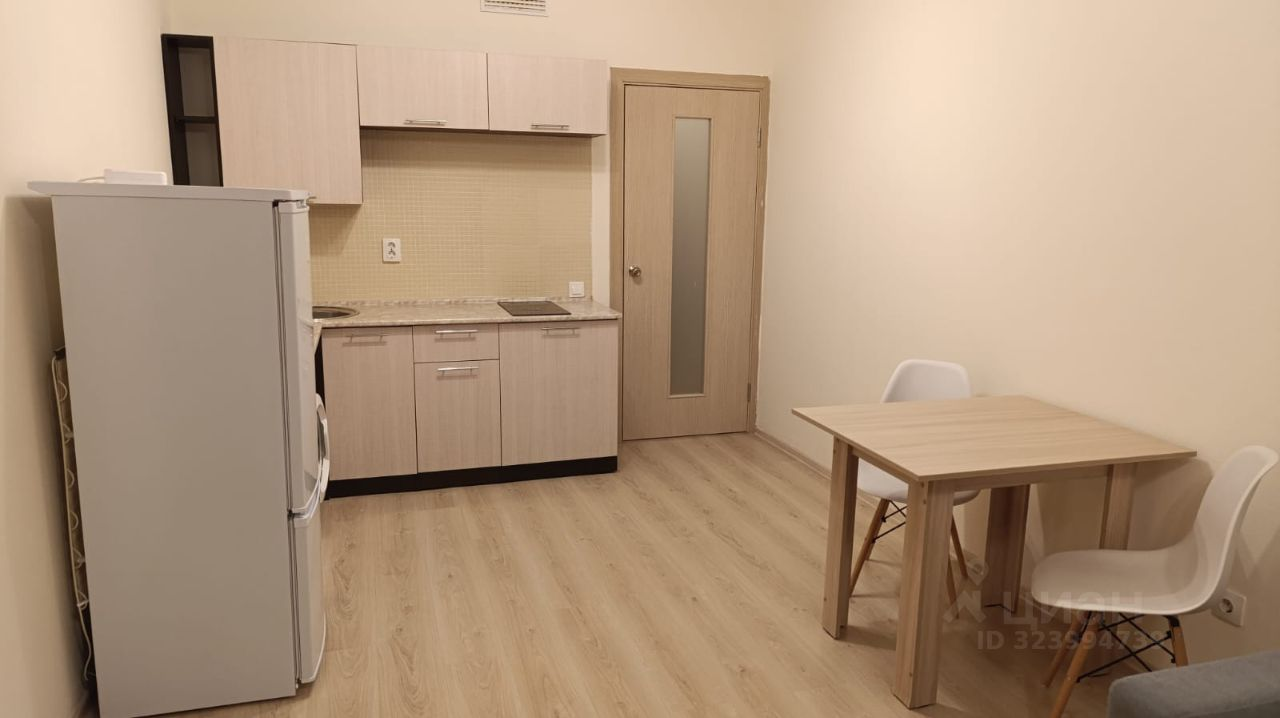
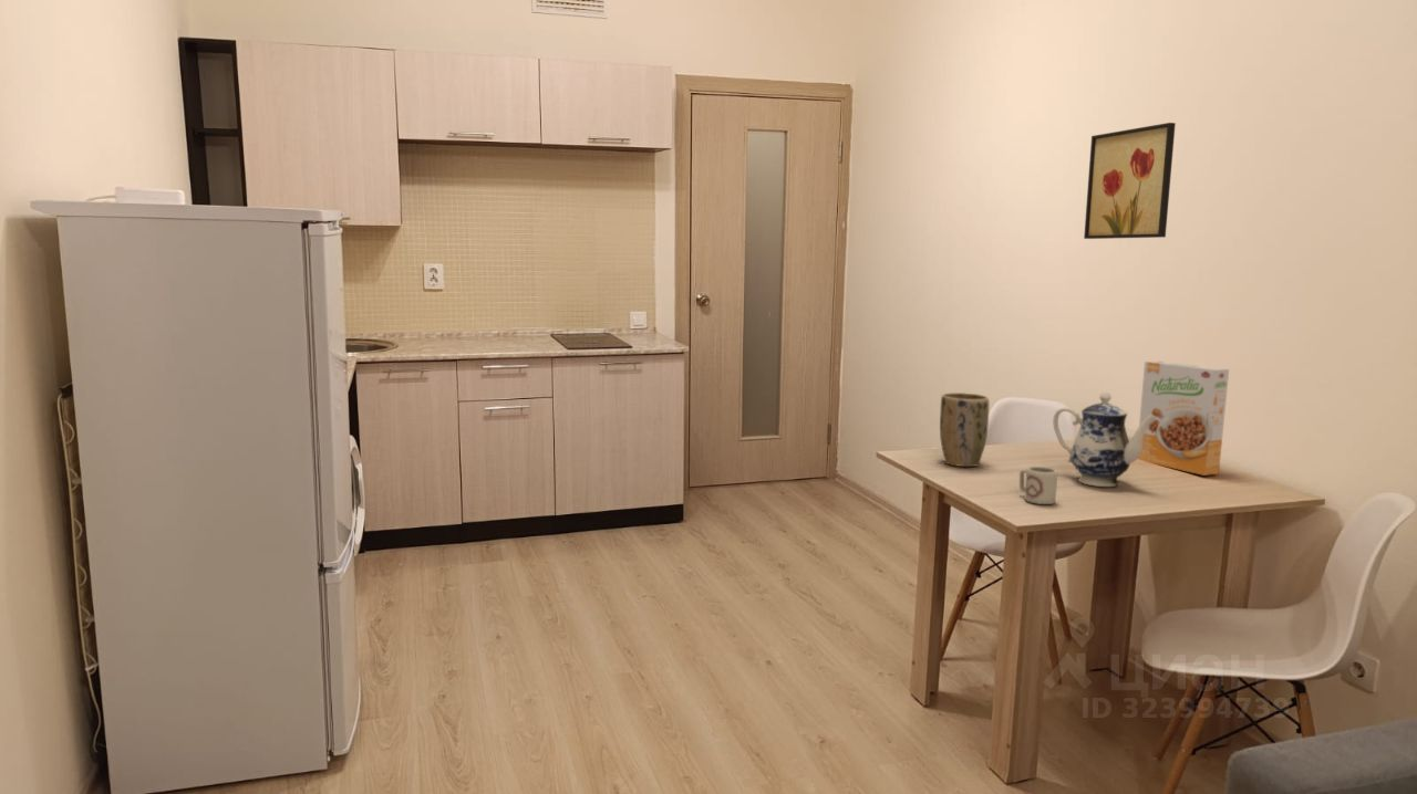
+ cup (1036, 483)
+ wall art (1128, 184)
+ teapot (1101, 437)
+ plant pot (963, 429)
+ cereal box (1180, 416)
